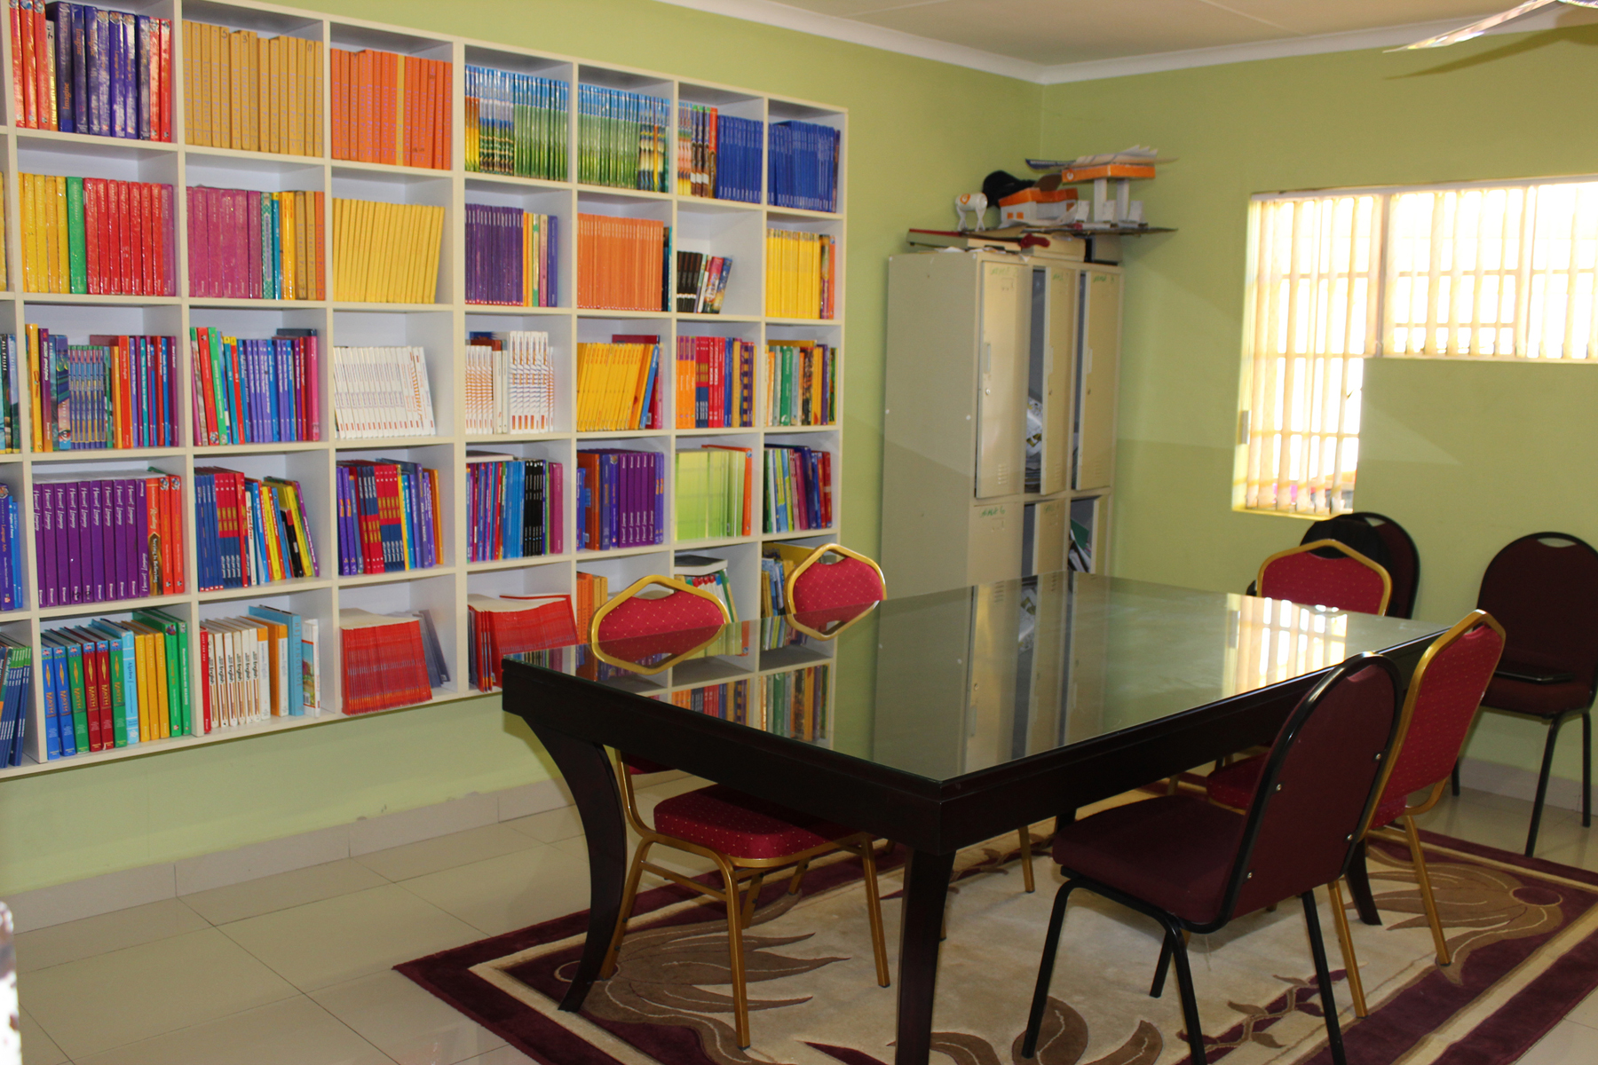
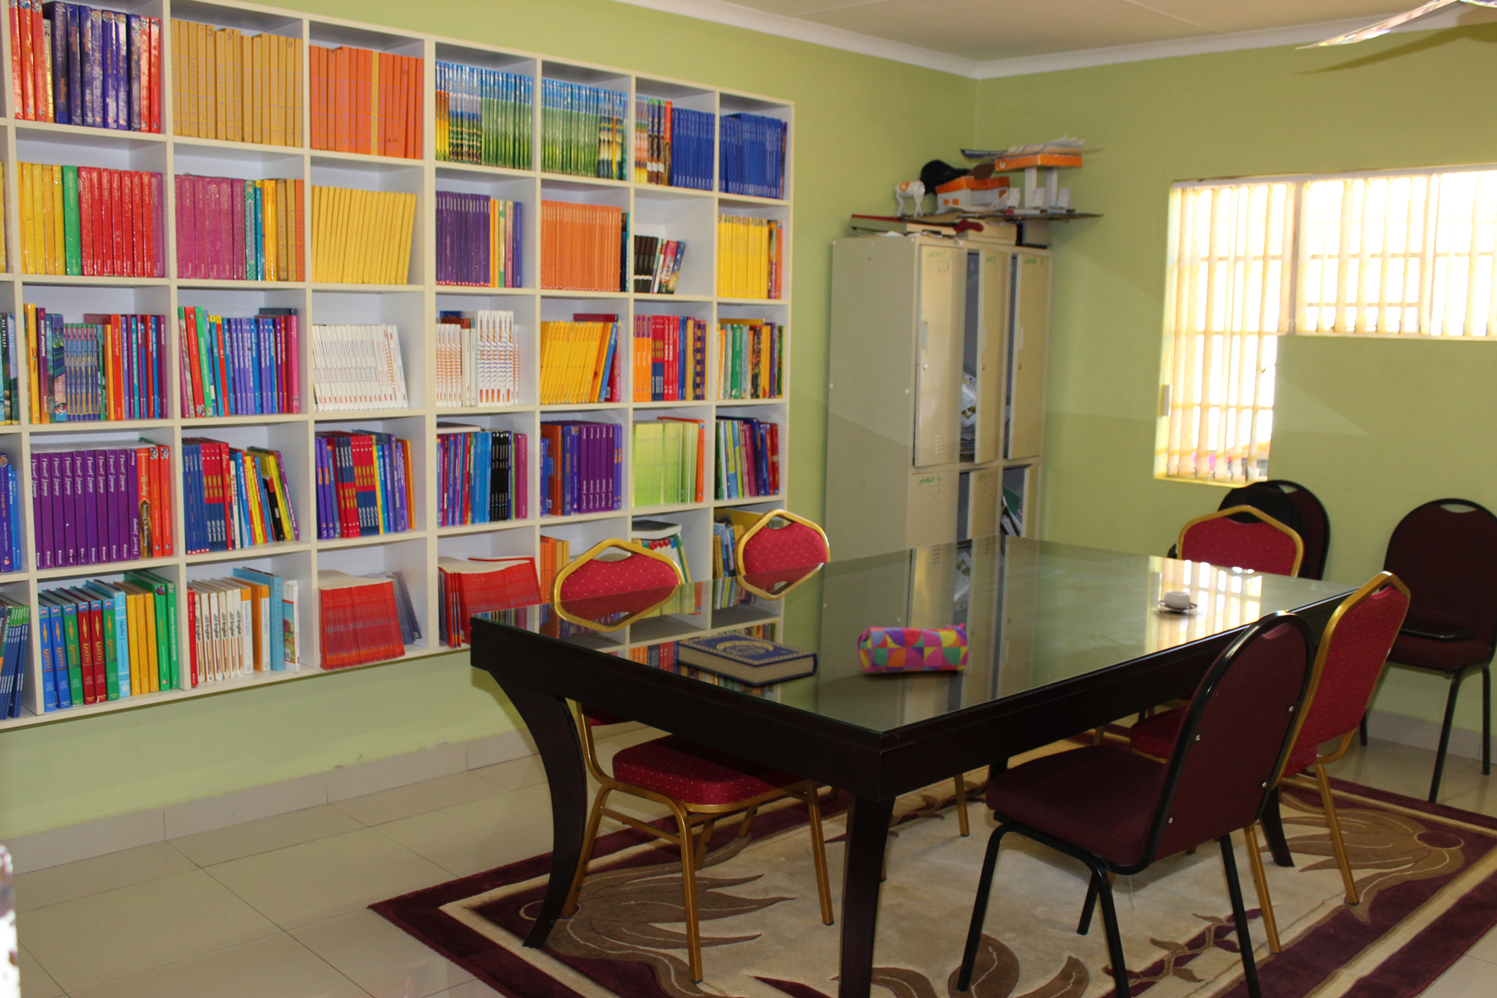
+ book (743, 656)
+ pencil case (913, 648)
+ cup (1177, 601)
